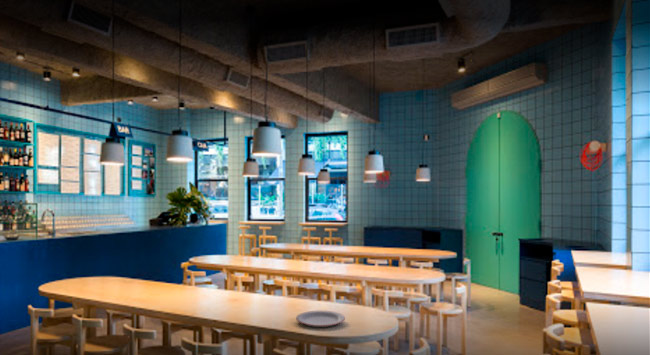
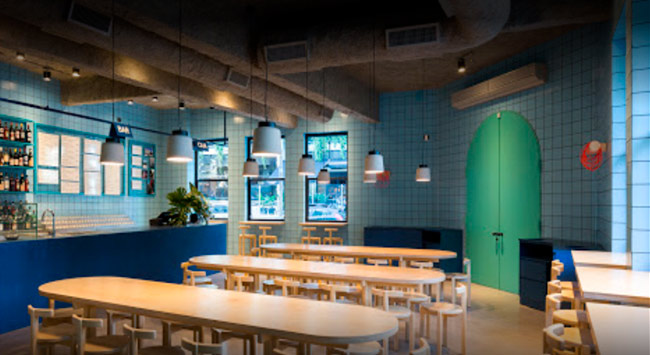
- plate (320, 319)
